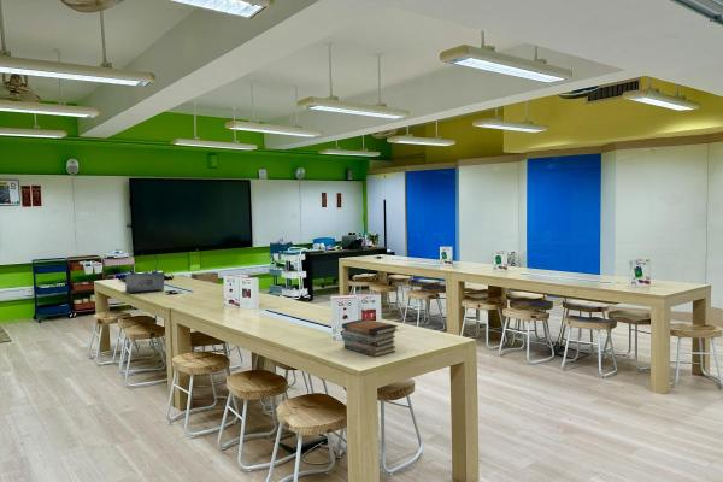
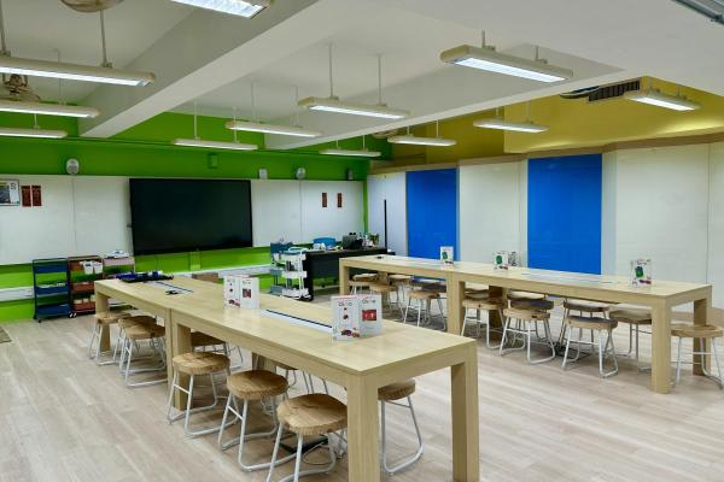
- book stack (369, 336)
- laptop (143, 282)
